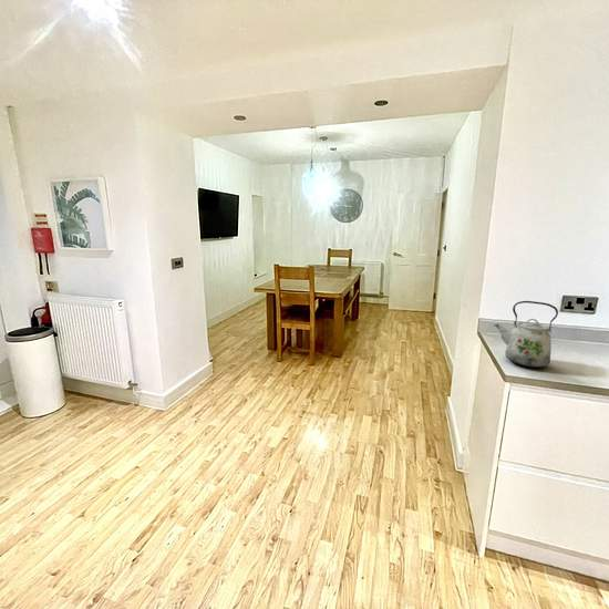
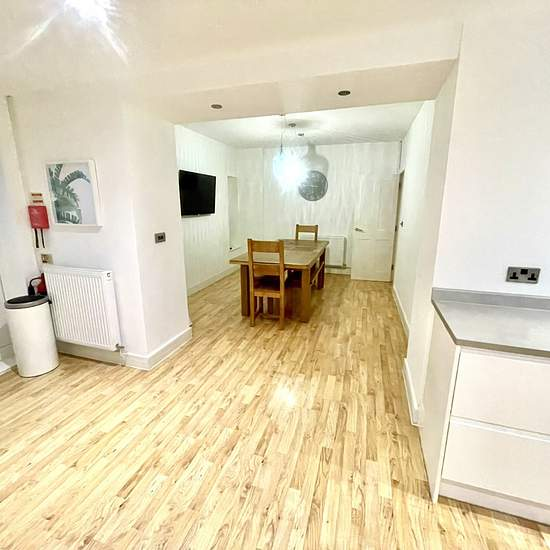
- kettle (522, 331)
